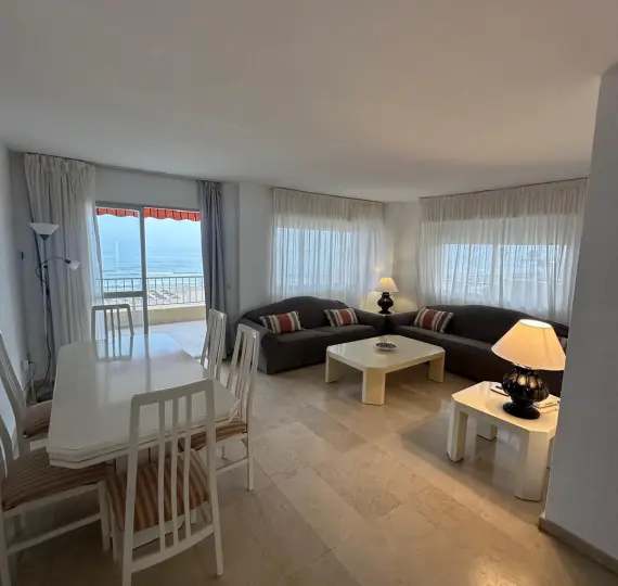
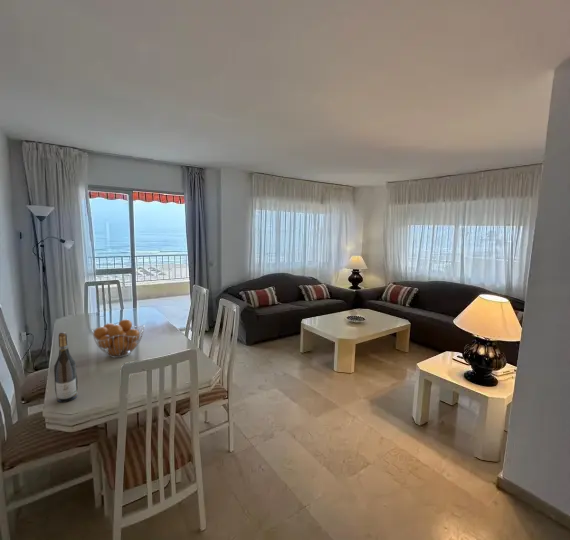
+ wine bottle (65, 365)
+ fruit basket (119, 337)
